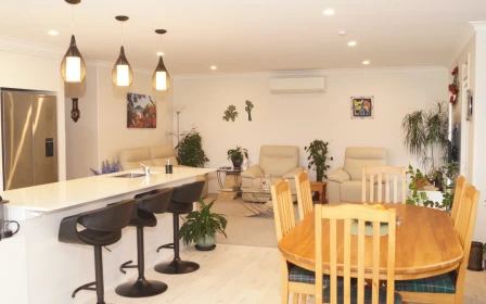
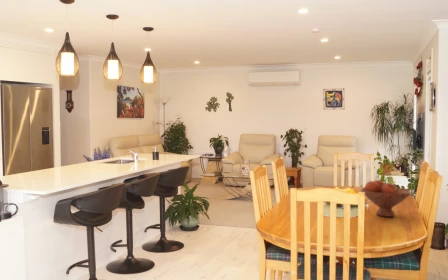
+ fruit bowl (385, 197)
